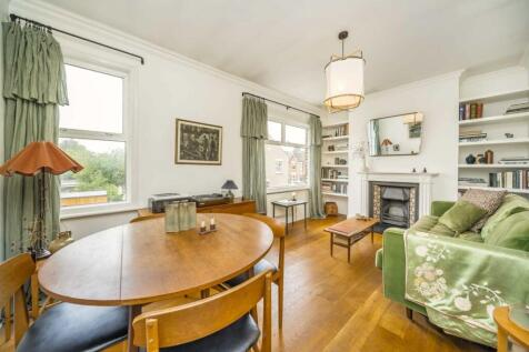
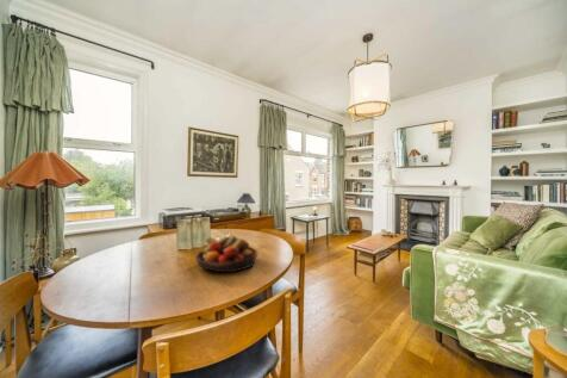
+ fruit bowl (226, 250)
